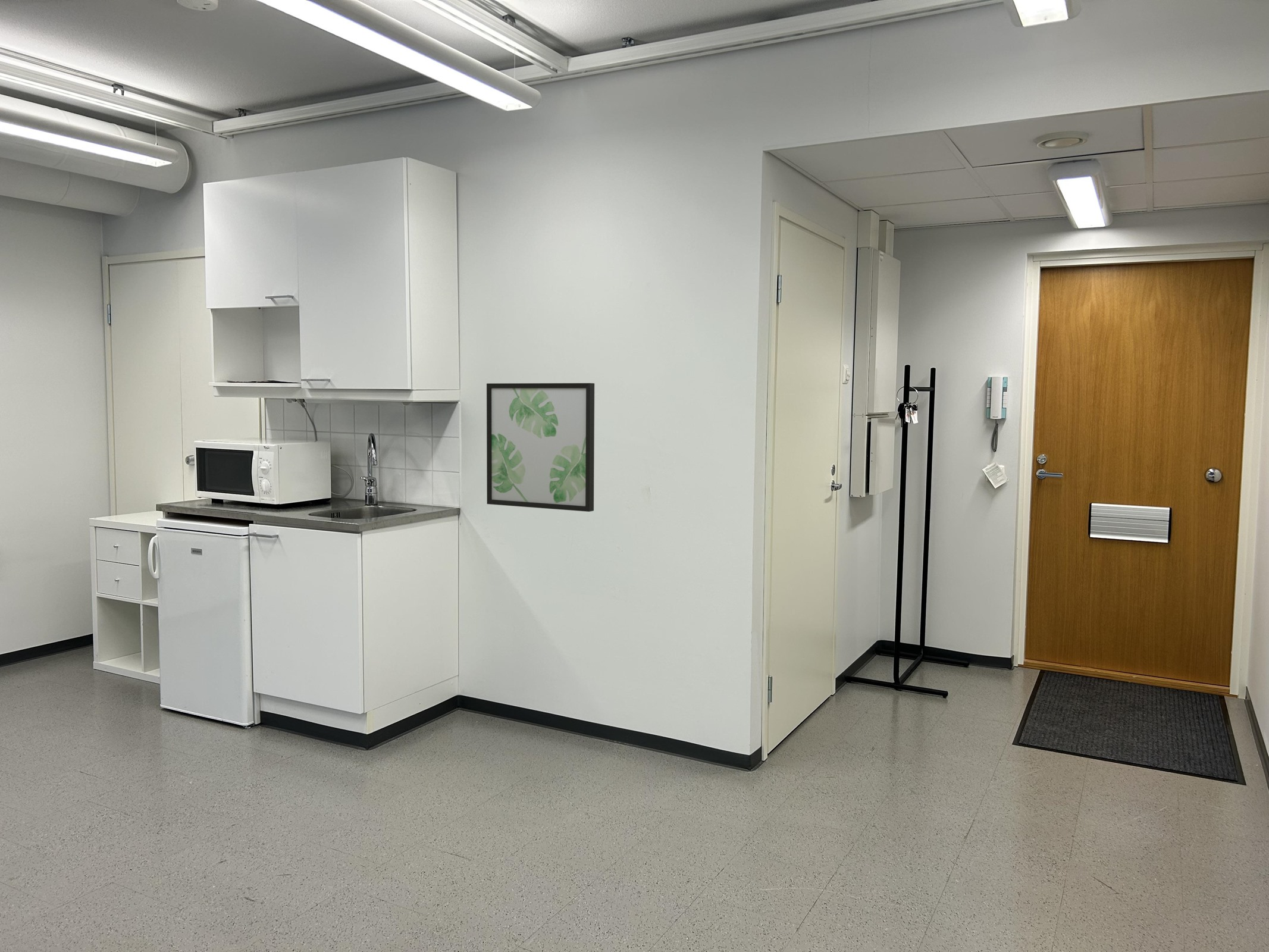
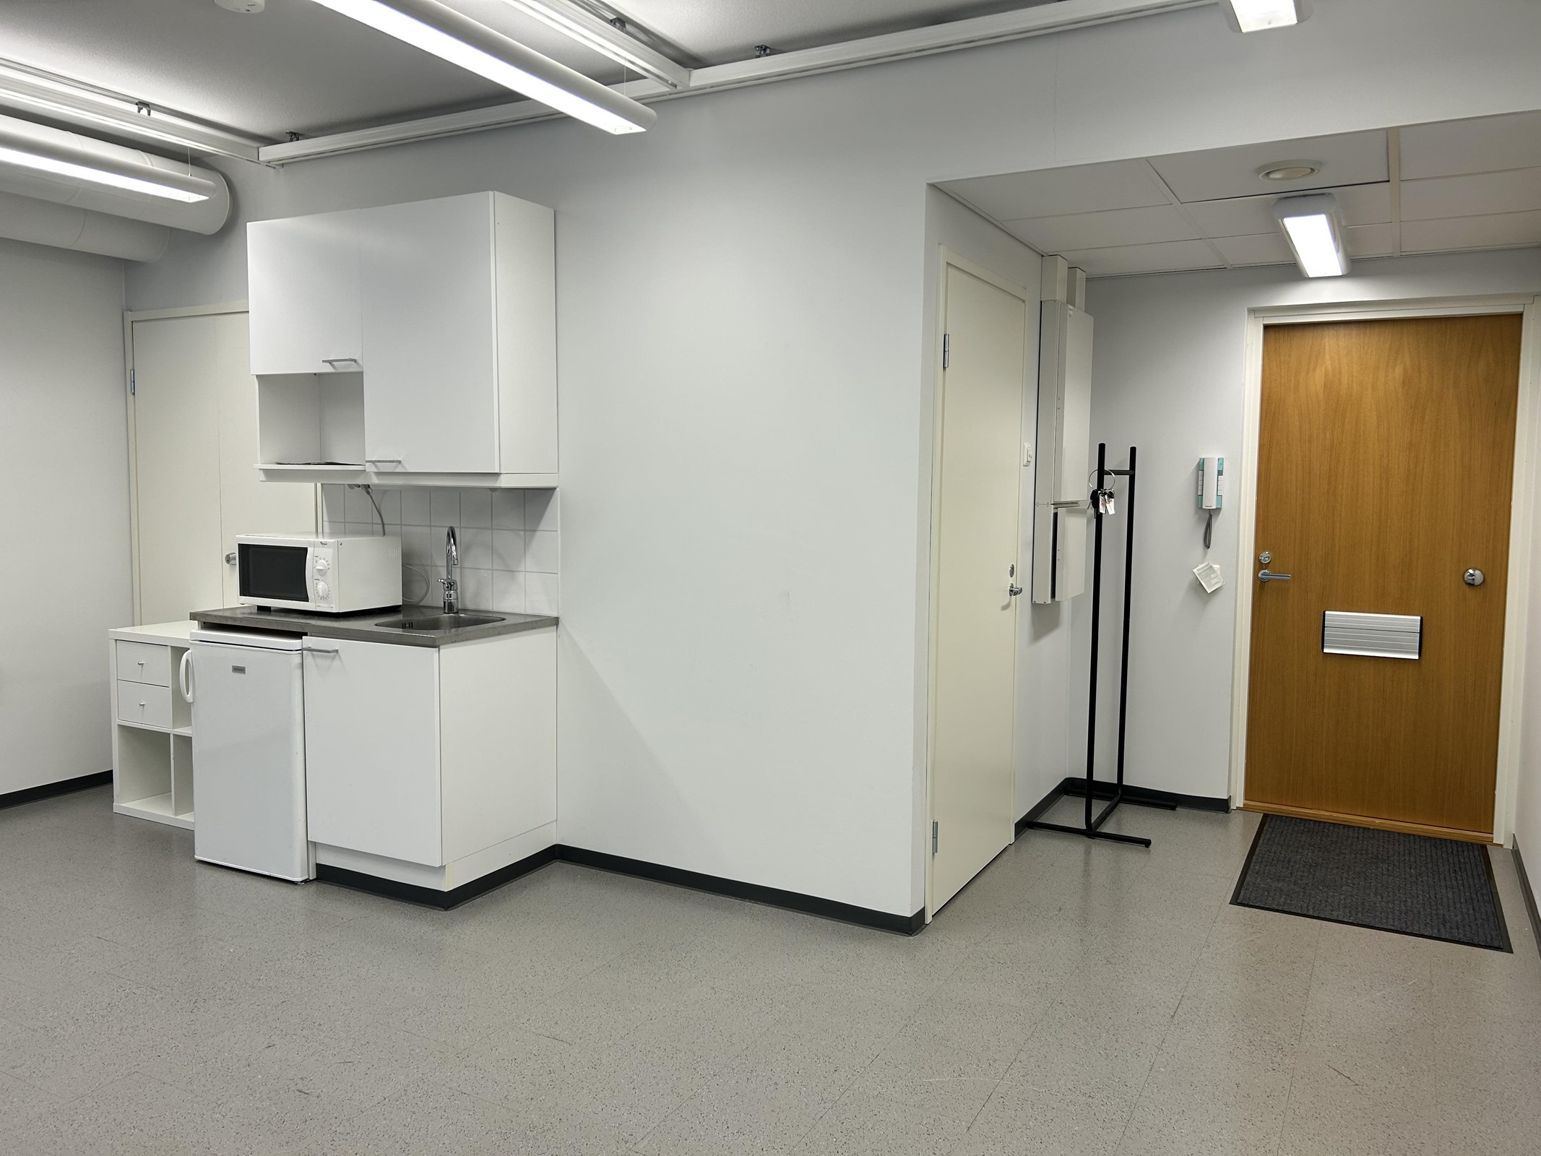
- wall art (538, 446)
